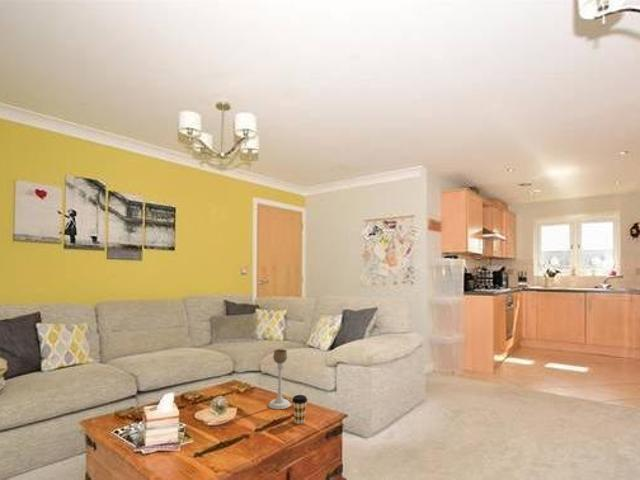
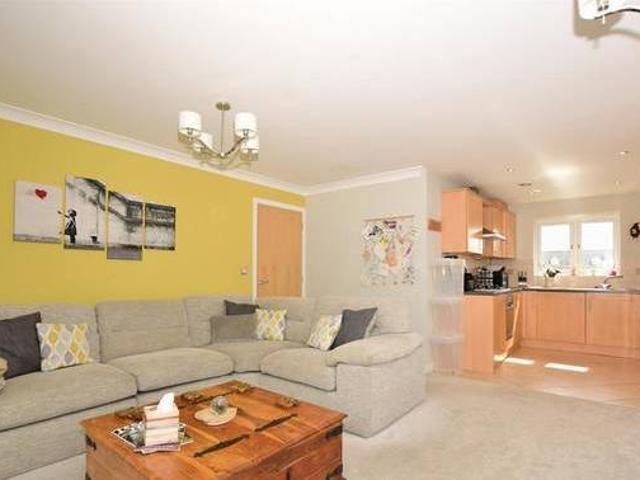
- candle holder (279, 377)
- coffee cup (299, 409)
